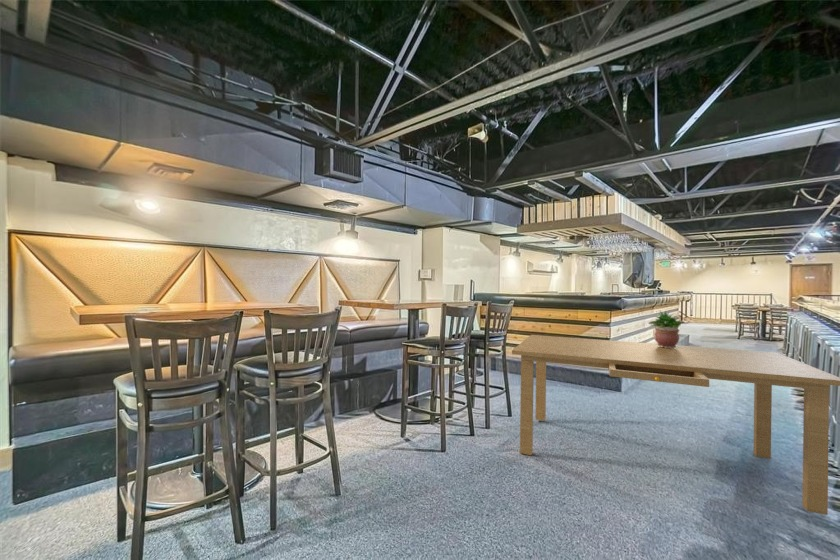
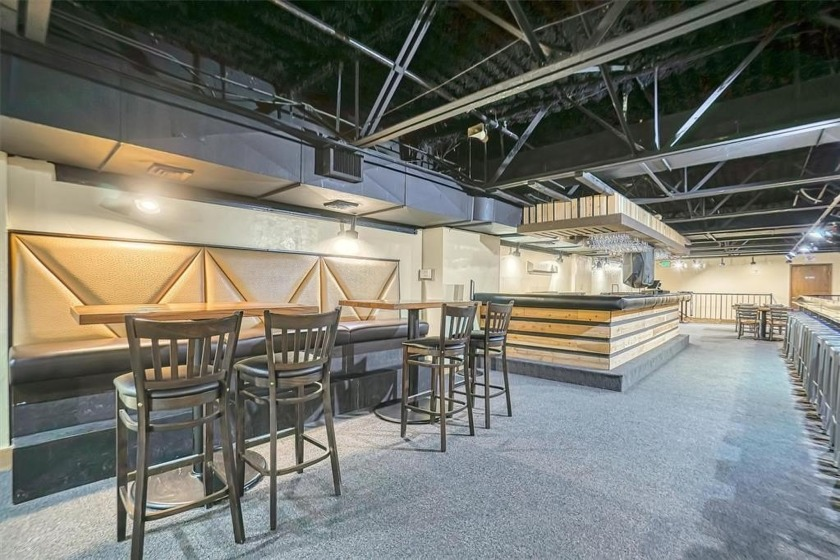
- dining table (648, 380)
- potted plant (667, 328)
